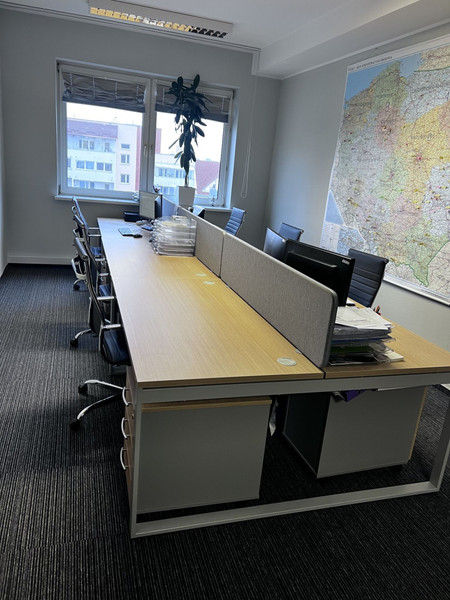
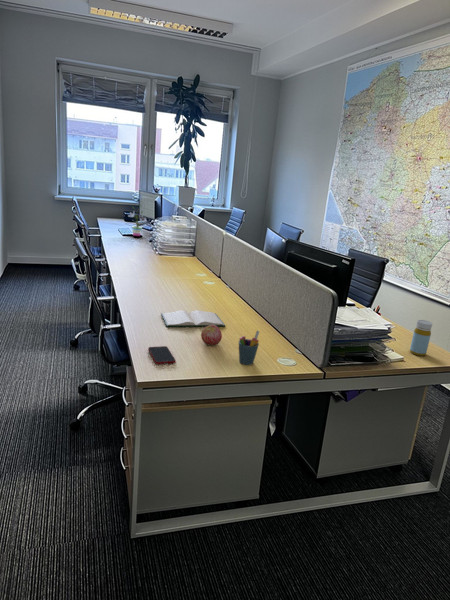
+ apple (211, 334)
+ bottle (421, 337)
+ cell phone (161, 355)
+ pen holder (248, 347)
+ hardback book (192, 318)
+ potted plant (137, 220)
